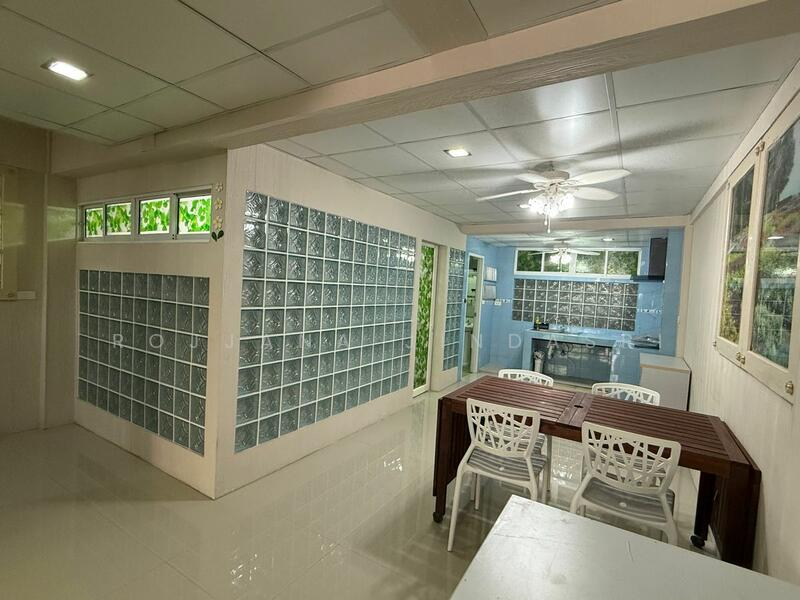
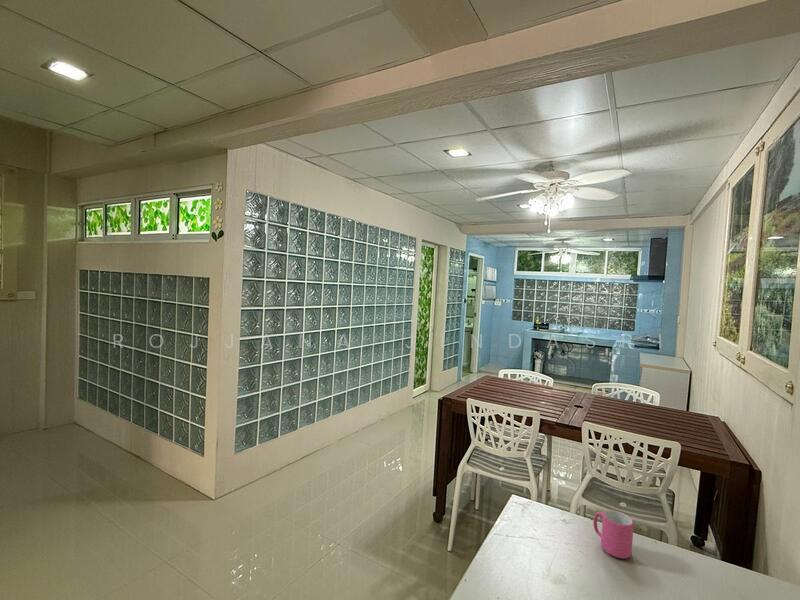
+ mug (611, 531)
